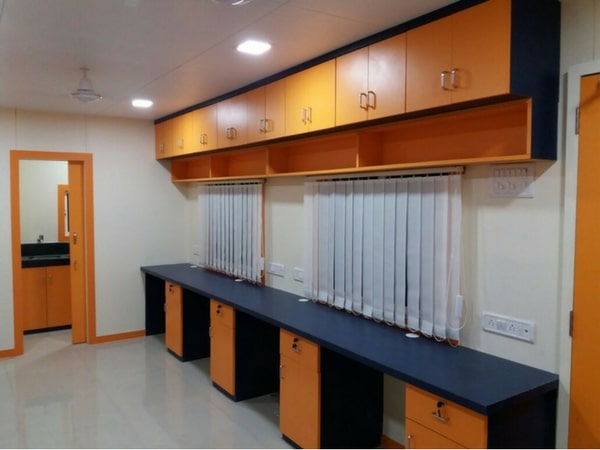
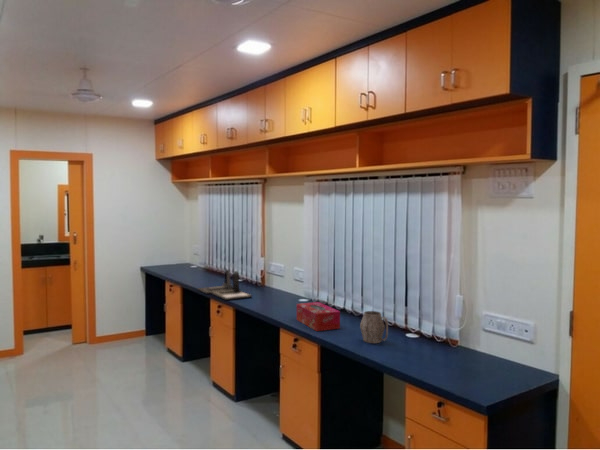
+ mug (374, 327)
+ tissue box (317, 315)
+ desk organizer (225, 282)
